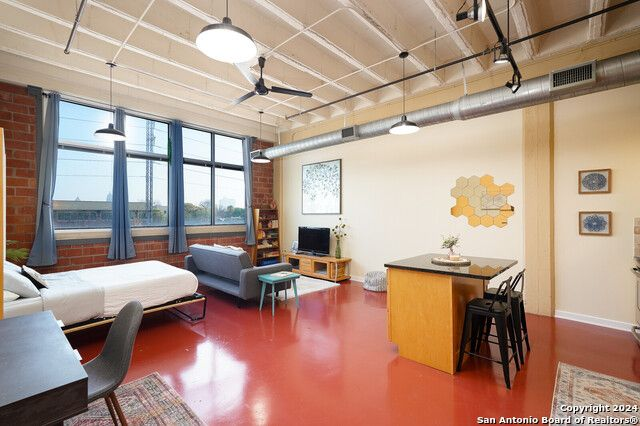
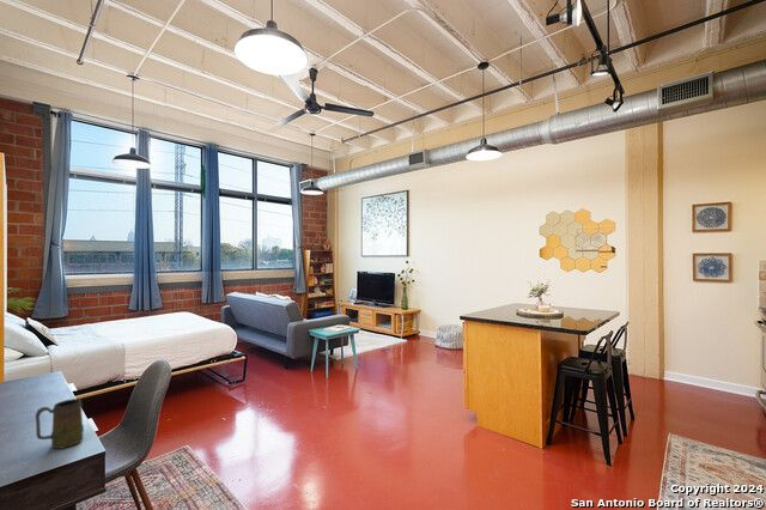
+ mug (60, 424)
